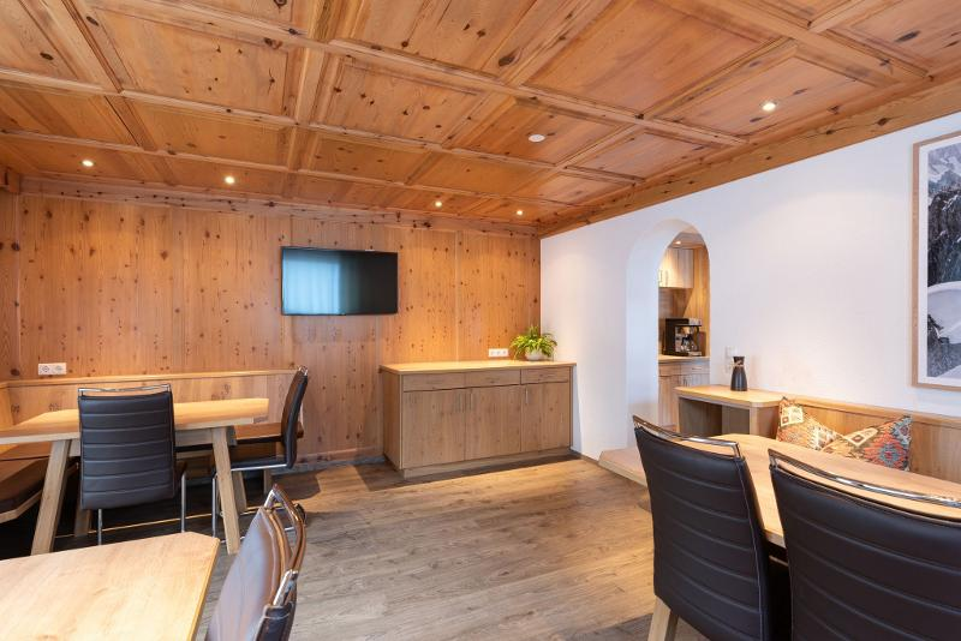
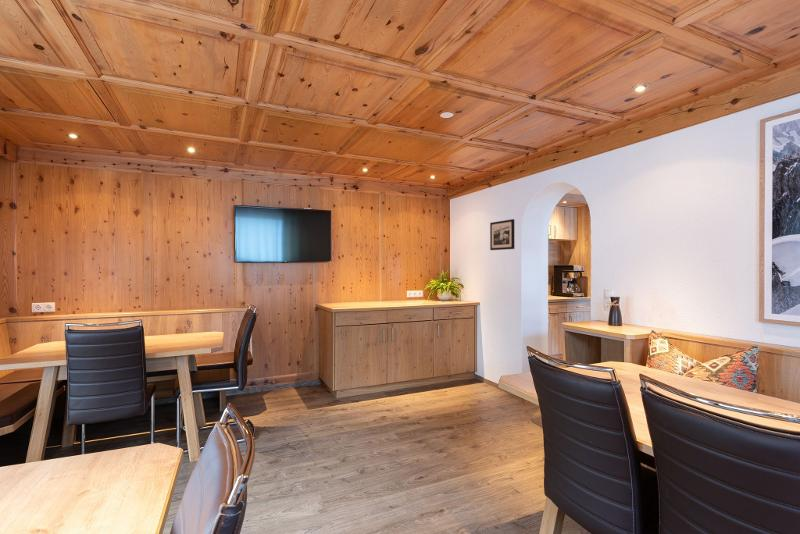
+ picture frame (501, 235)
